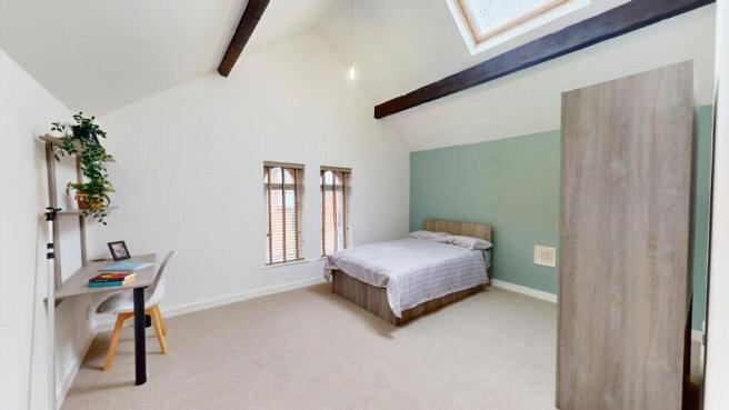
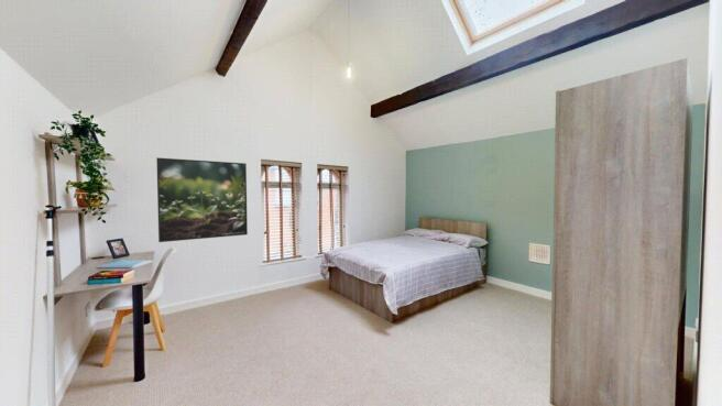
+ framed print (206, 199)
